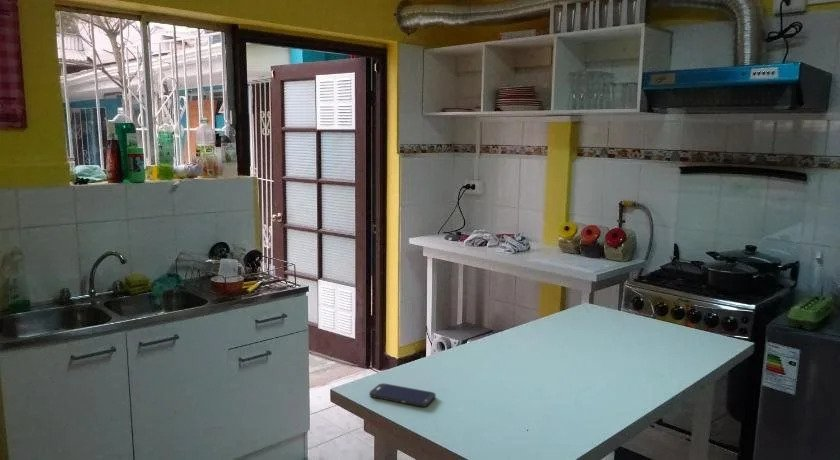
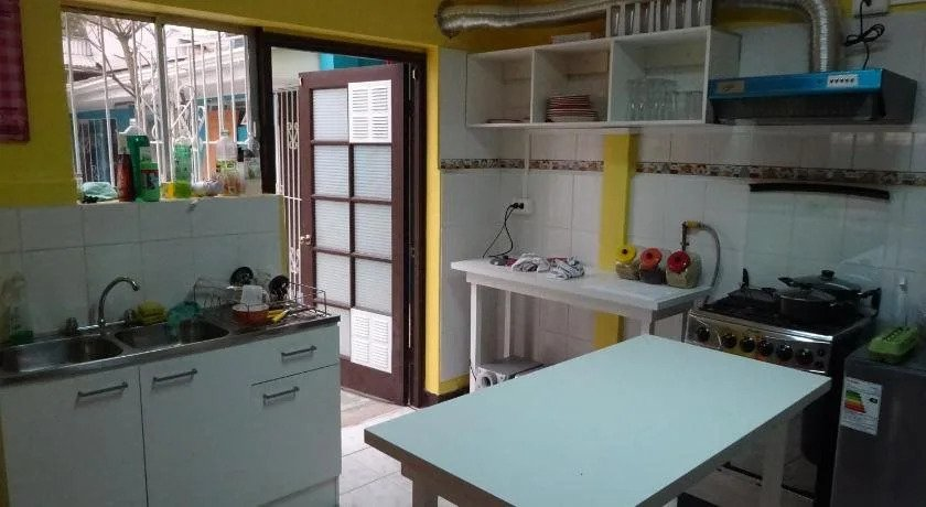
- smartphone (402, 394)
